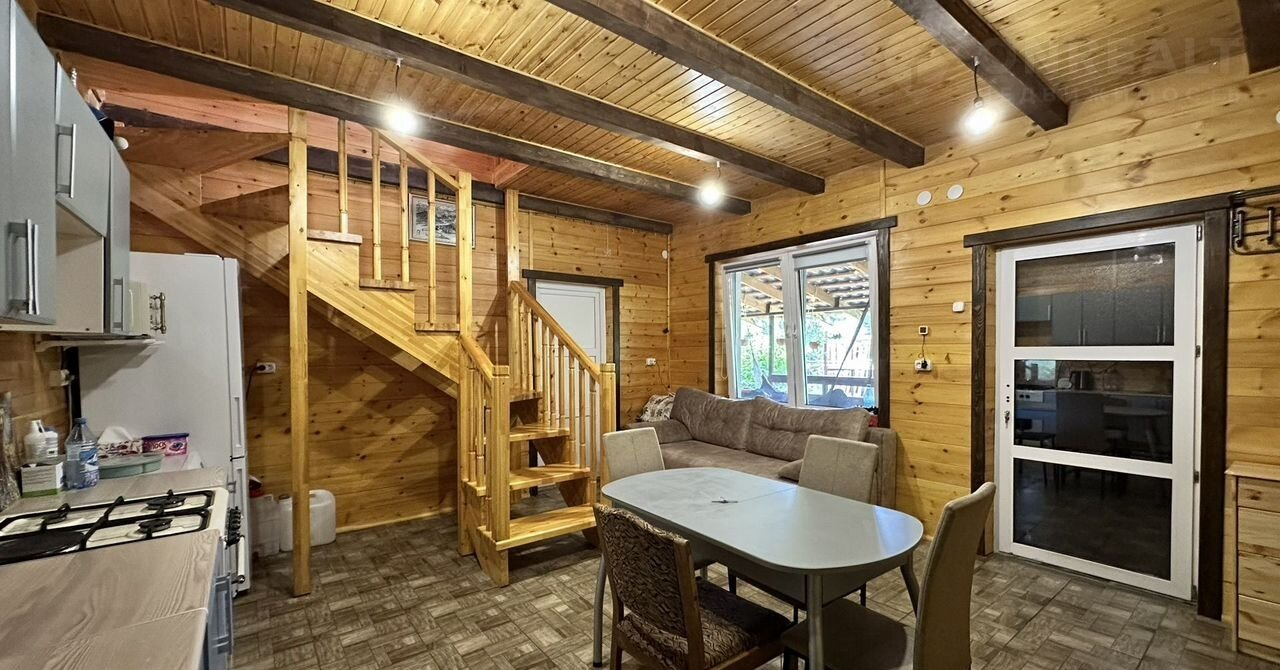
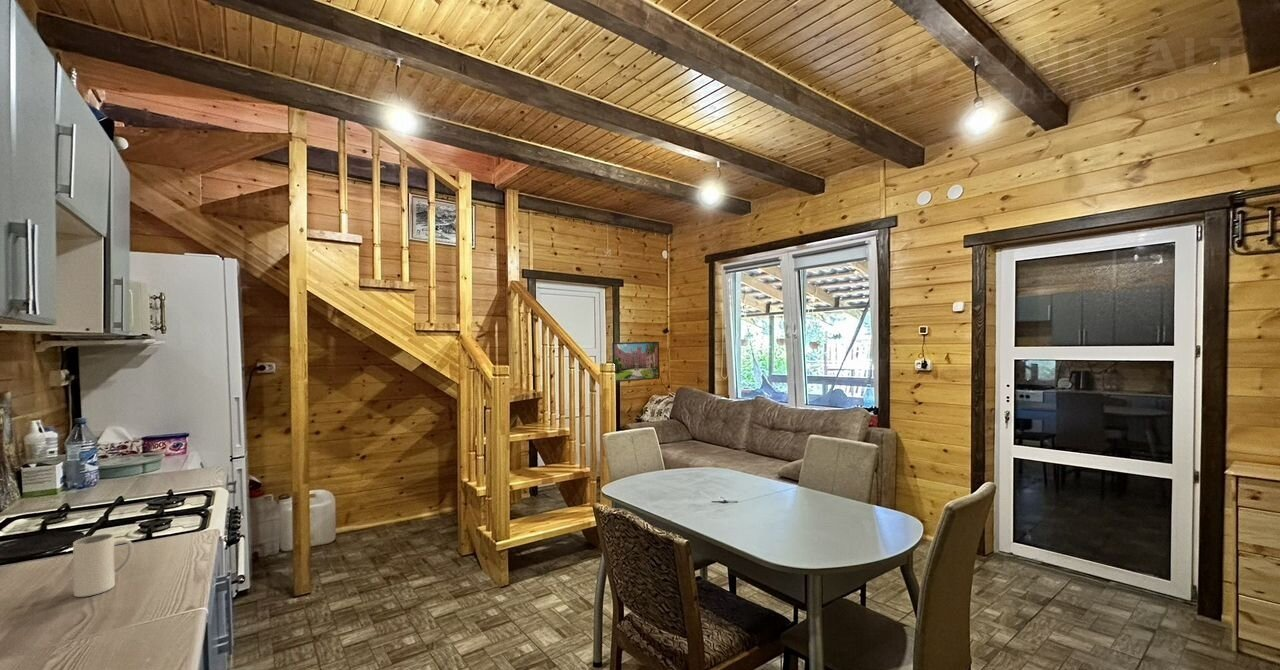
+ mug (104, 562)
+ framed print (636, 361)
